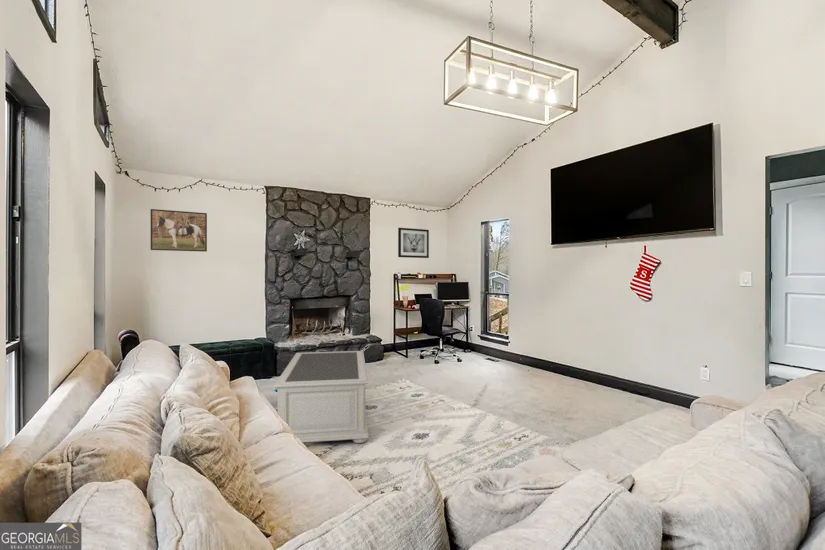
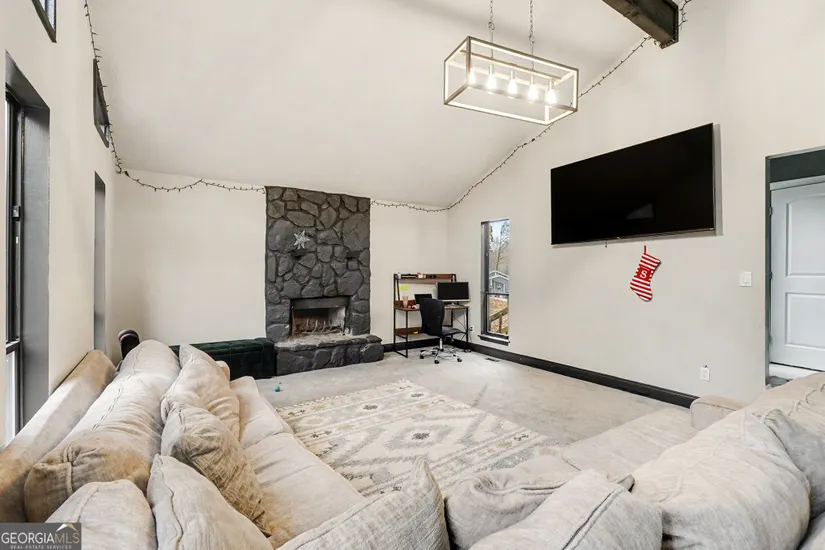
- coffee table (326, 391)
- wall art (413, 243)
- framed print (179, 231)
